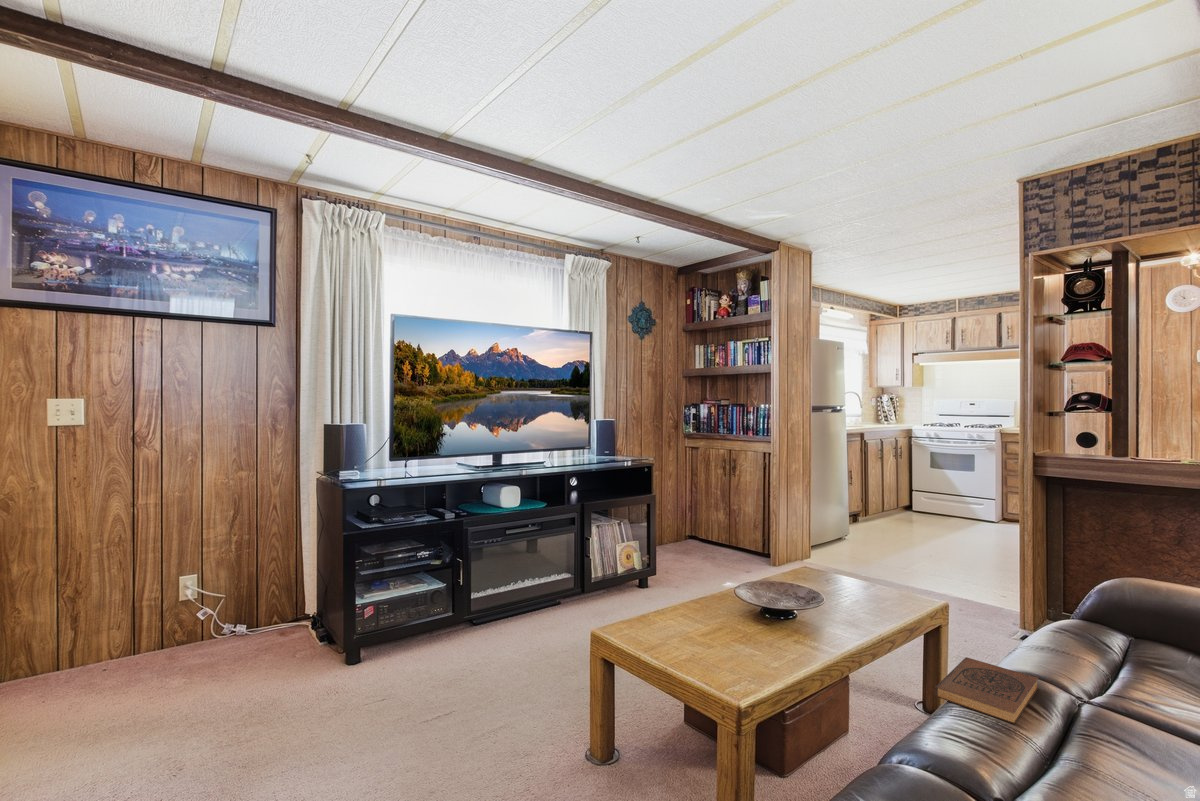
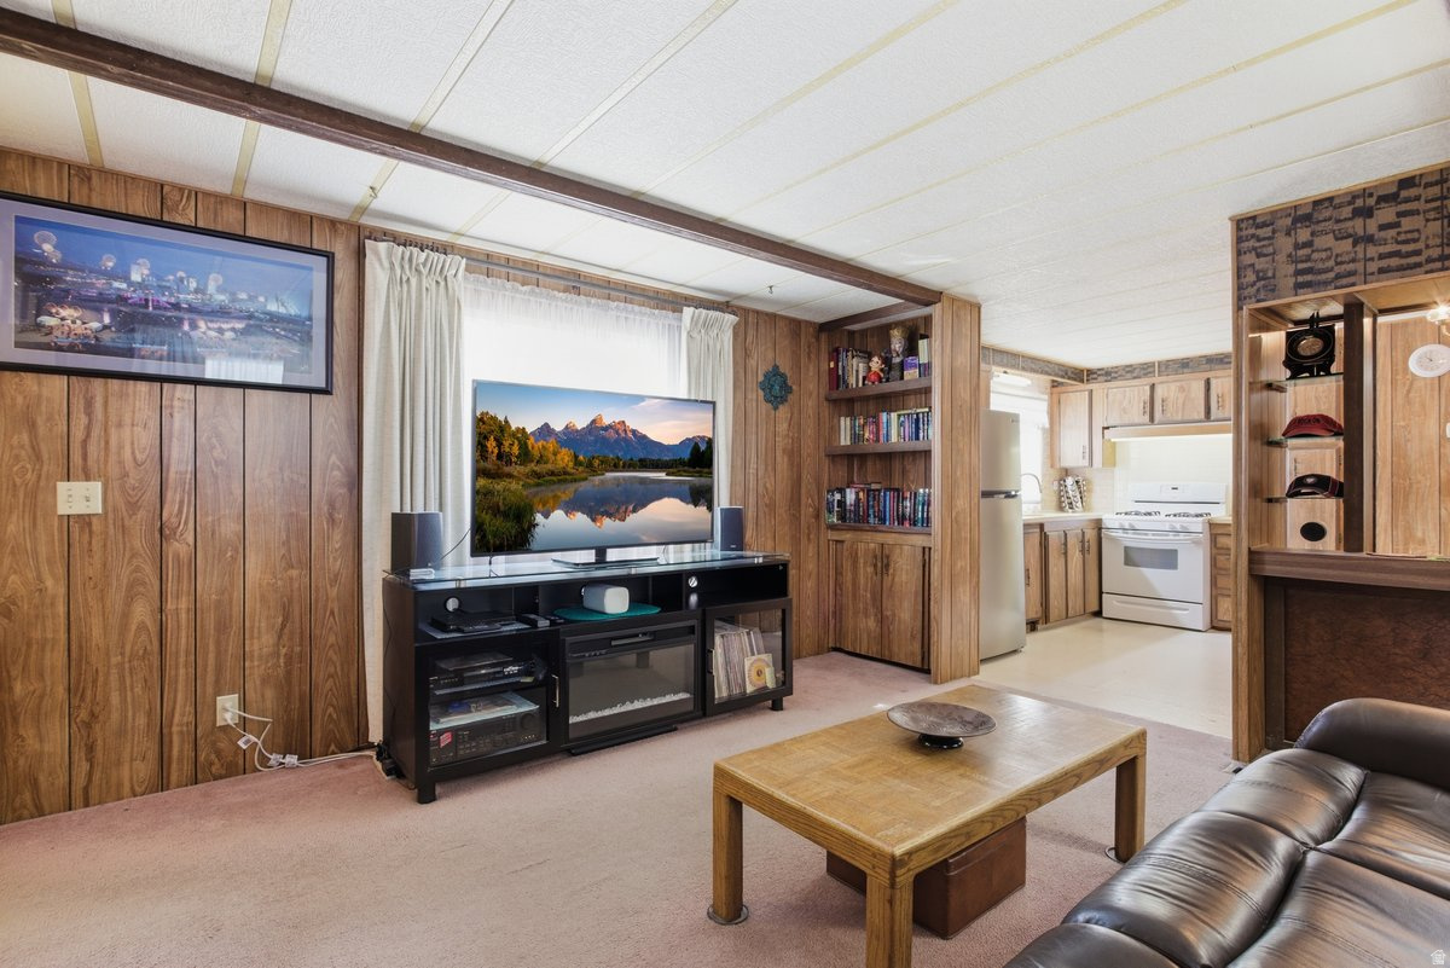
- book (987, 687)
